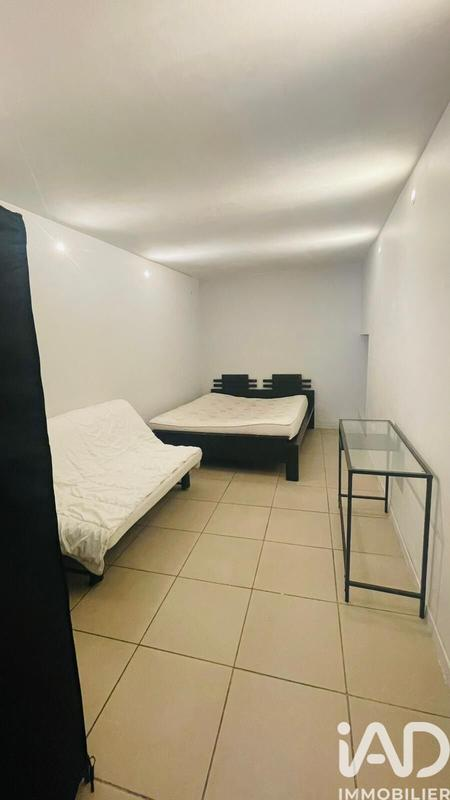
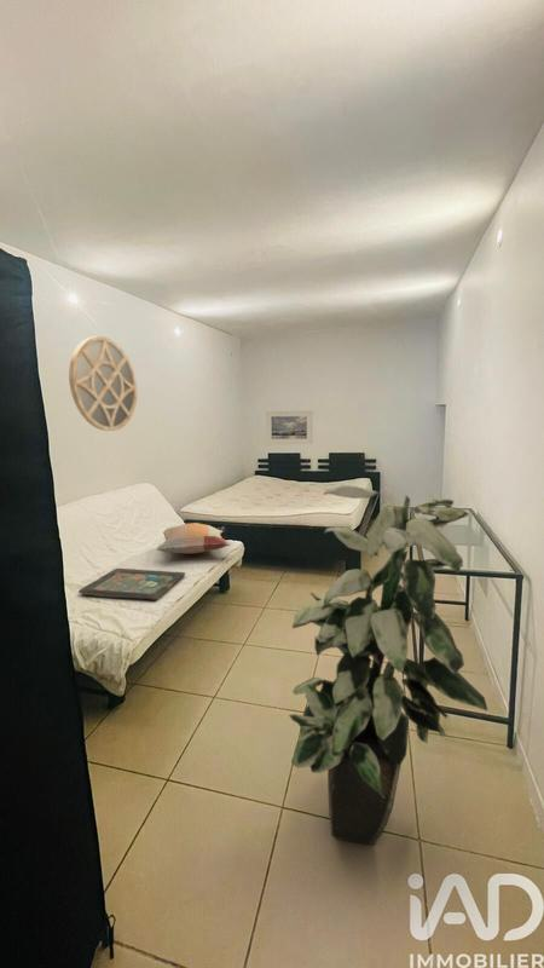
+ indoor plant (370, 661)
+ decorative pillow (193, 537)
+ decorative tray (134, 582)
+ home mirror (106, 385)
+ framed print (289, 427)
